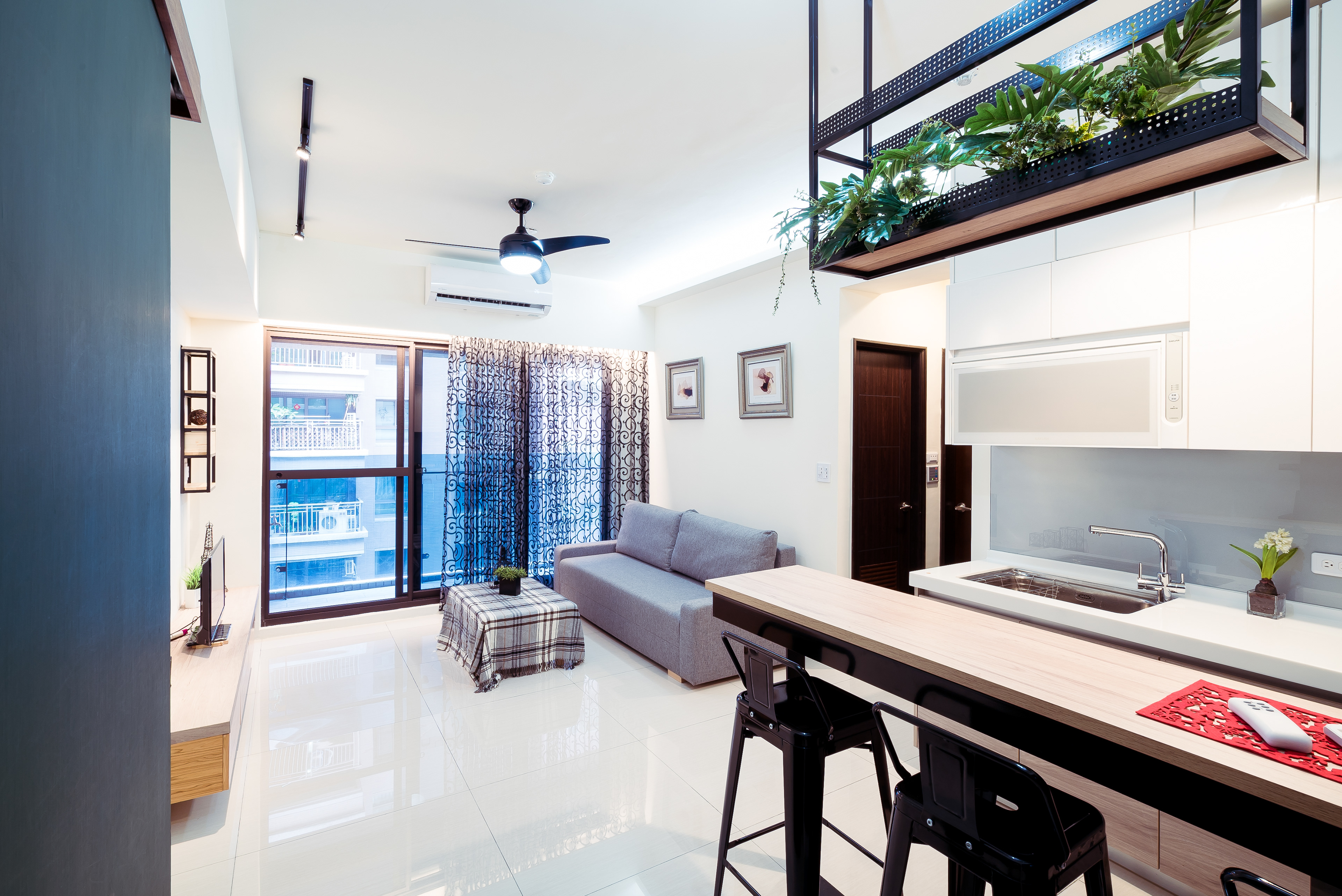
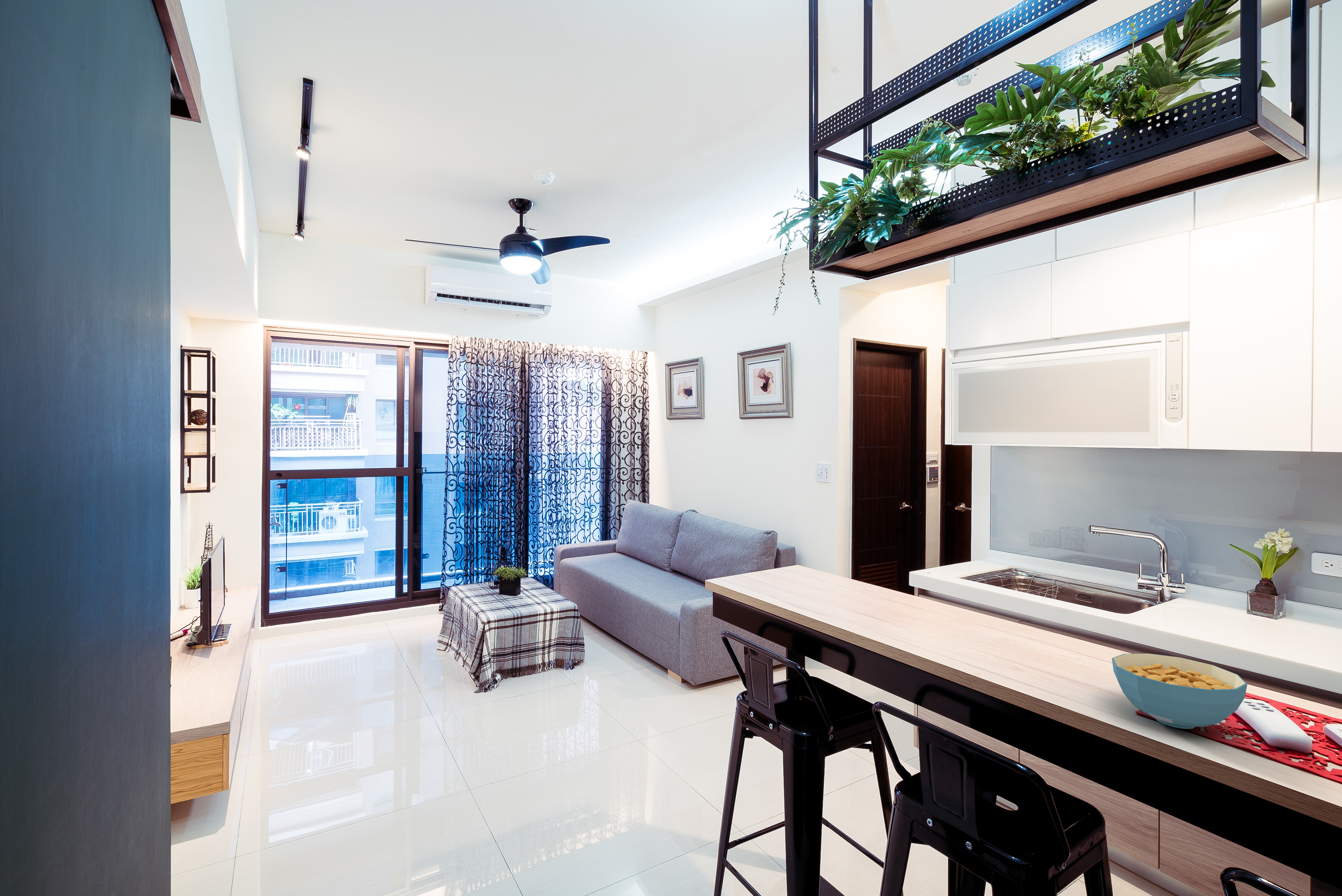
+ cereal bowl (1175, 696)
